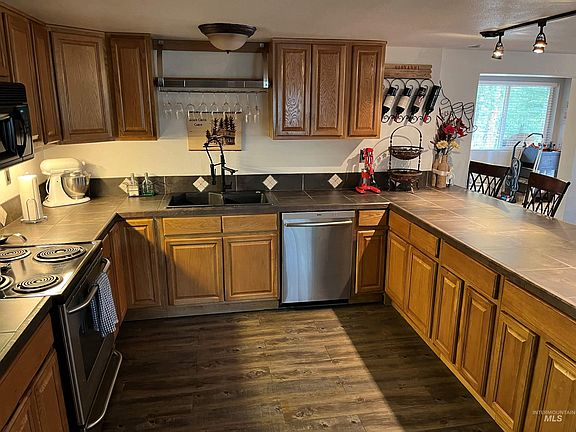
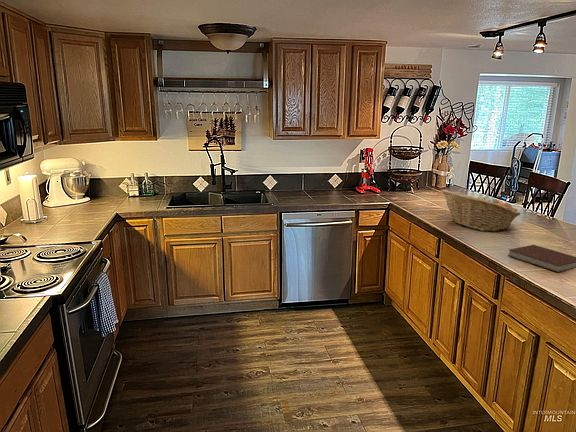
+ fruit basket (478, 207)
+ notebook (545, 257)
